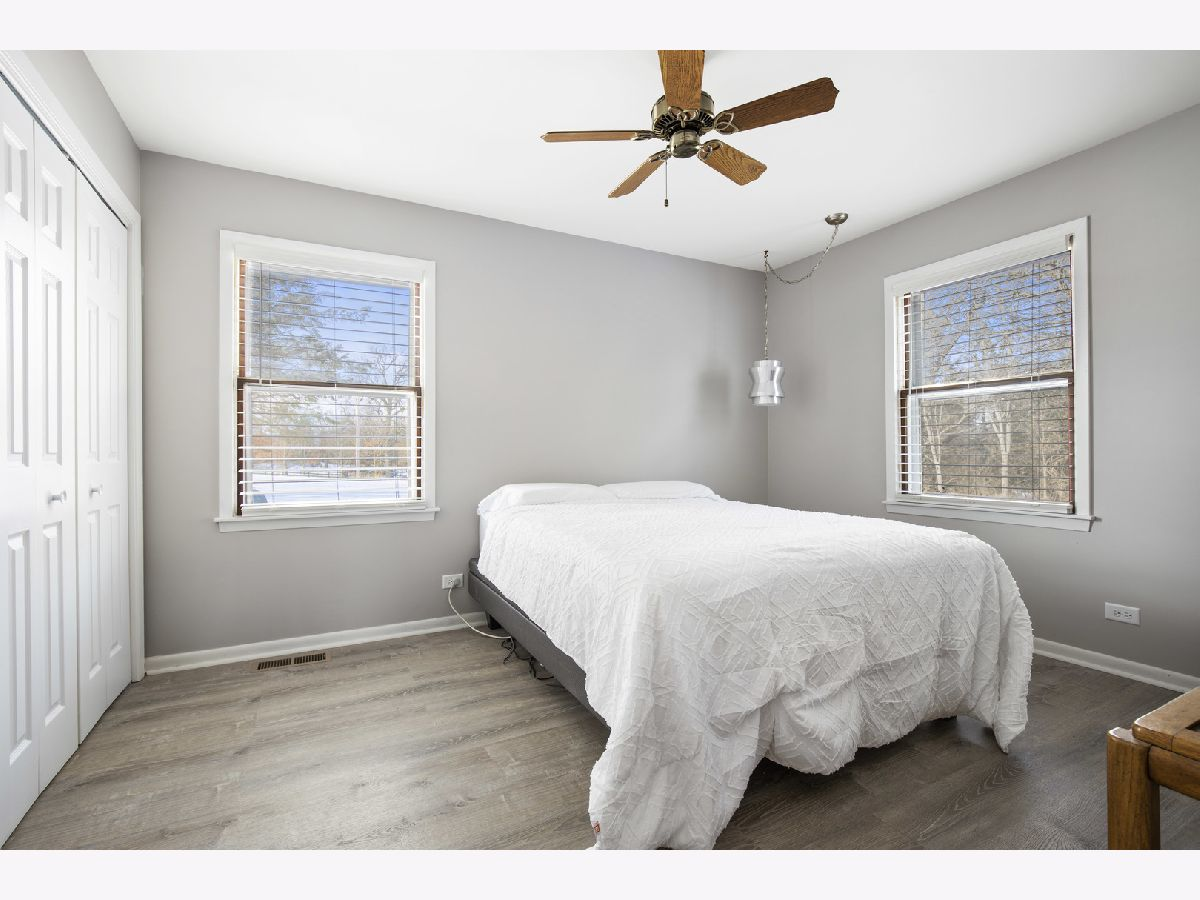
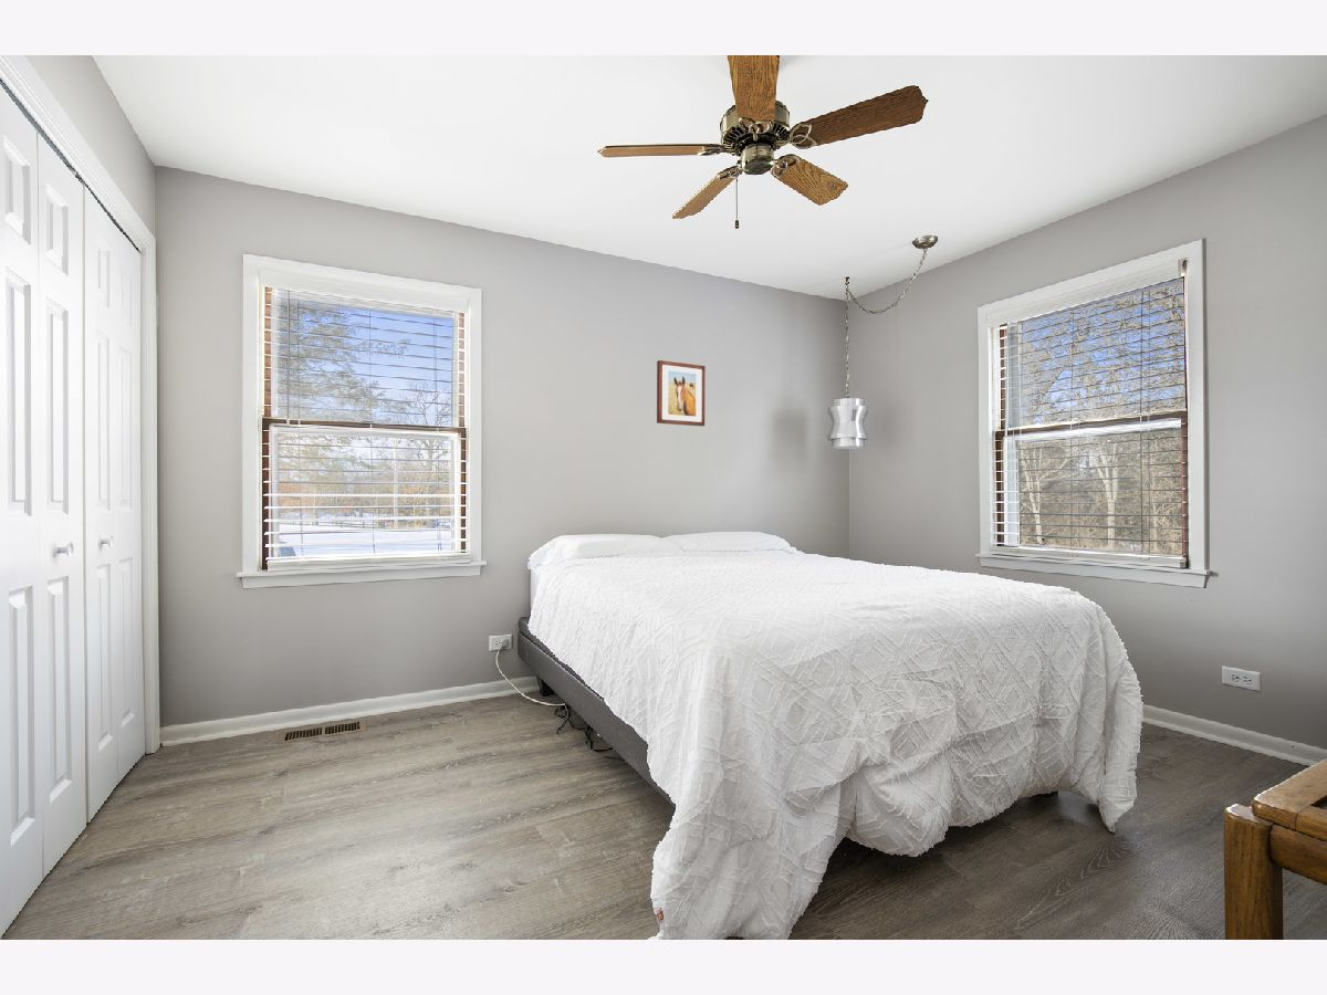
+ wall art (681, 394)
